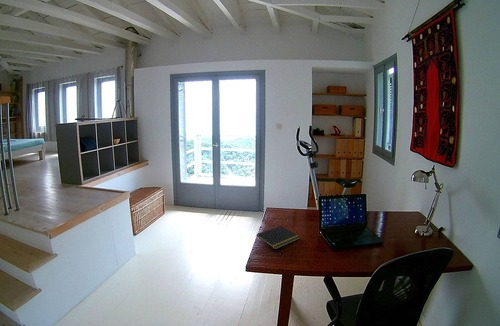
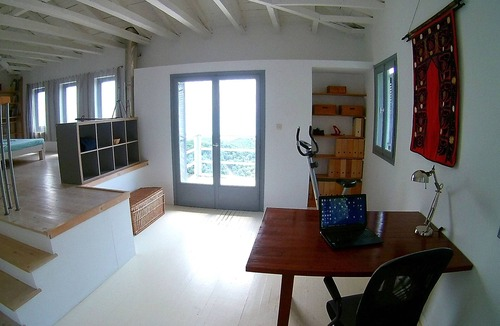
- notepad (278, 236)
